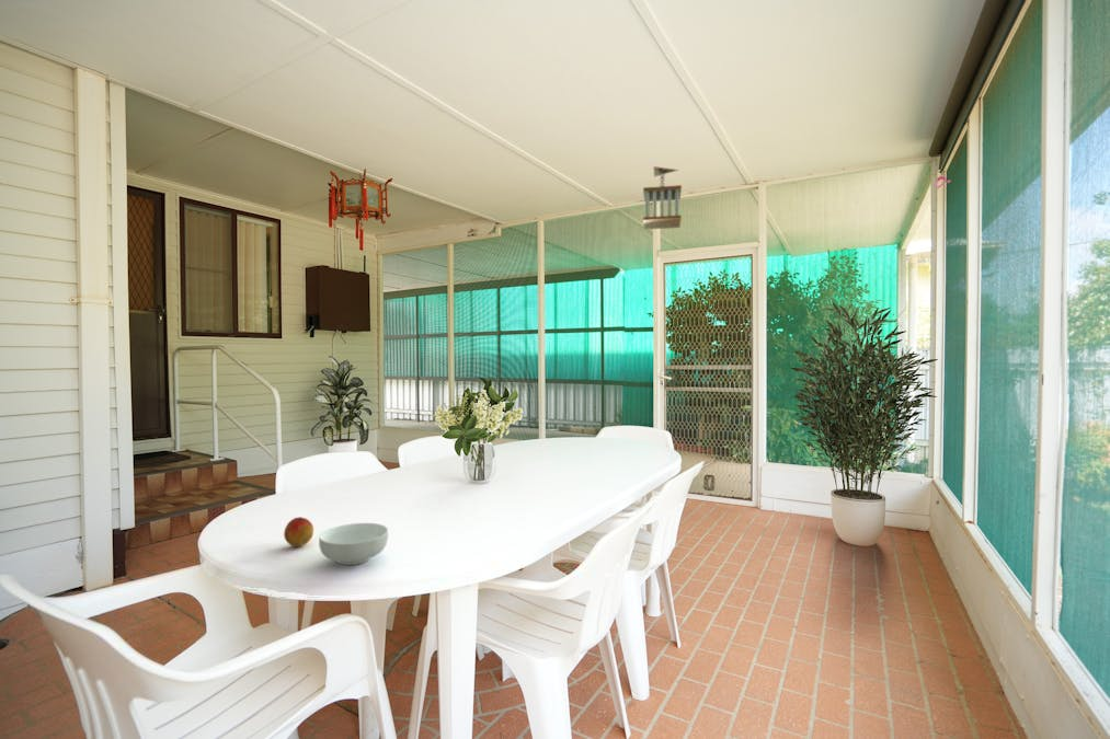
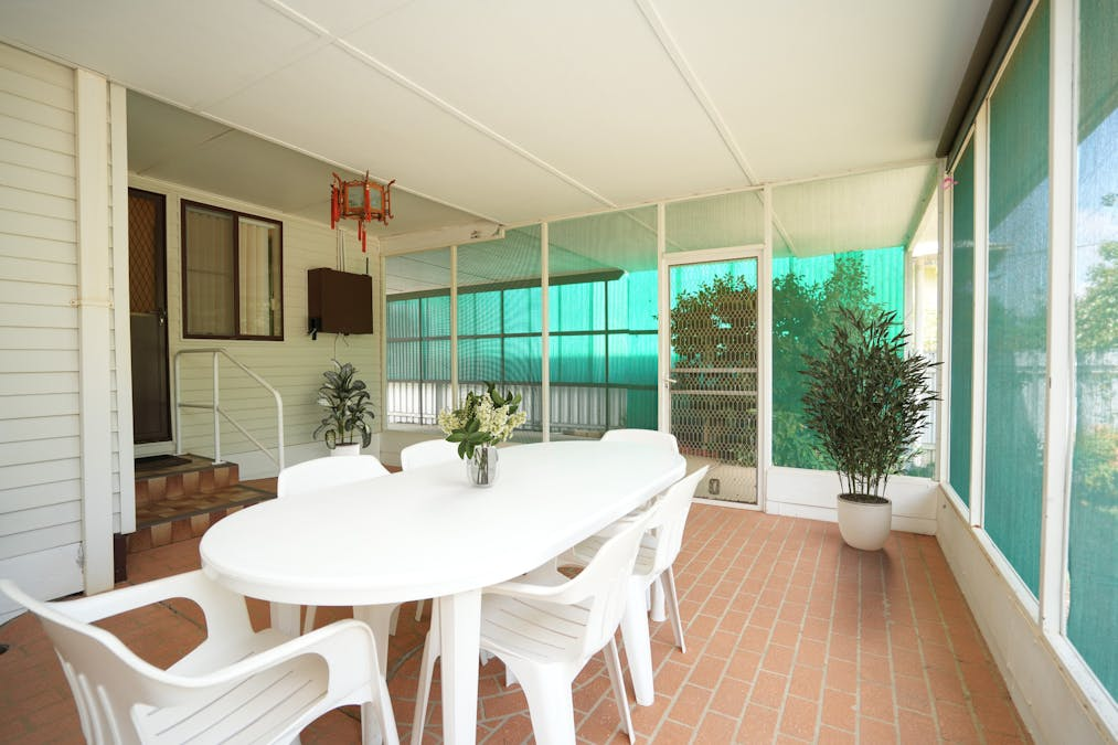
- wind chime (662, 197)
- peach (298, 531)
- cereal bowl (354, 545)
